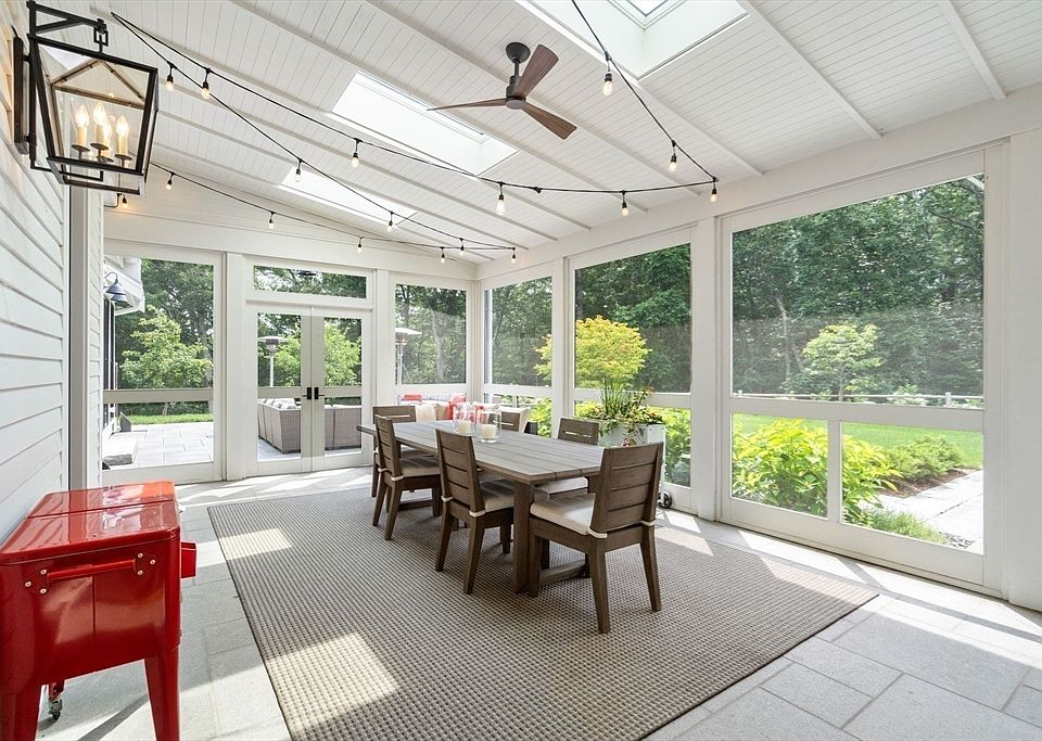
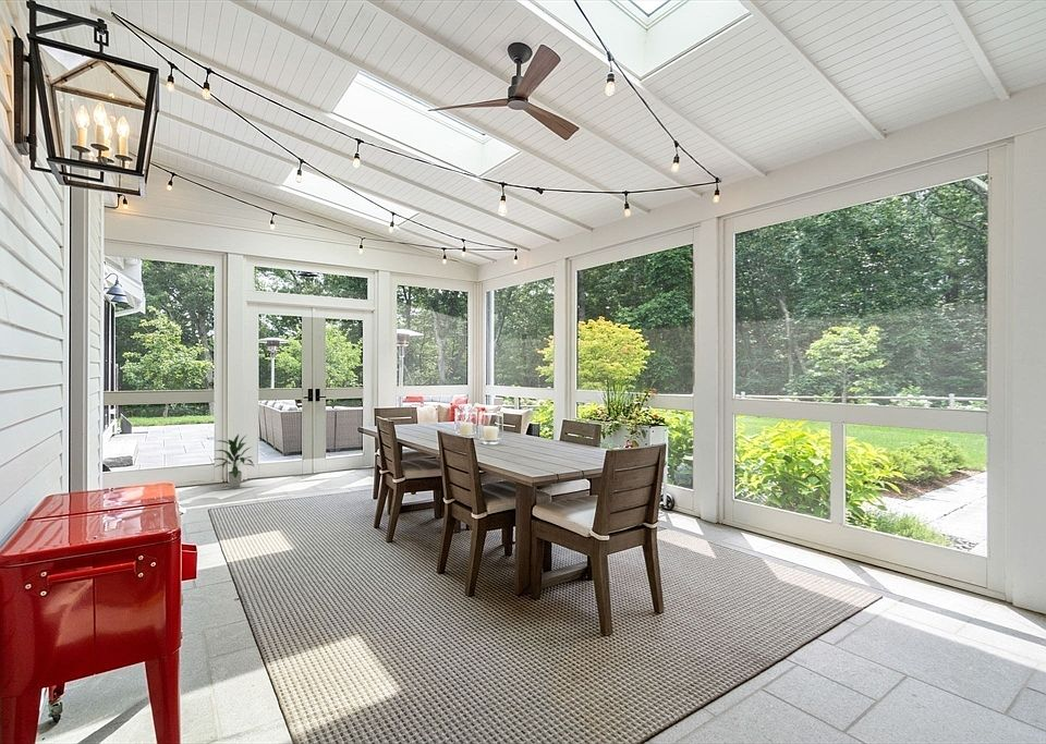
+ indoor plant (233, 460)
